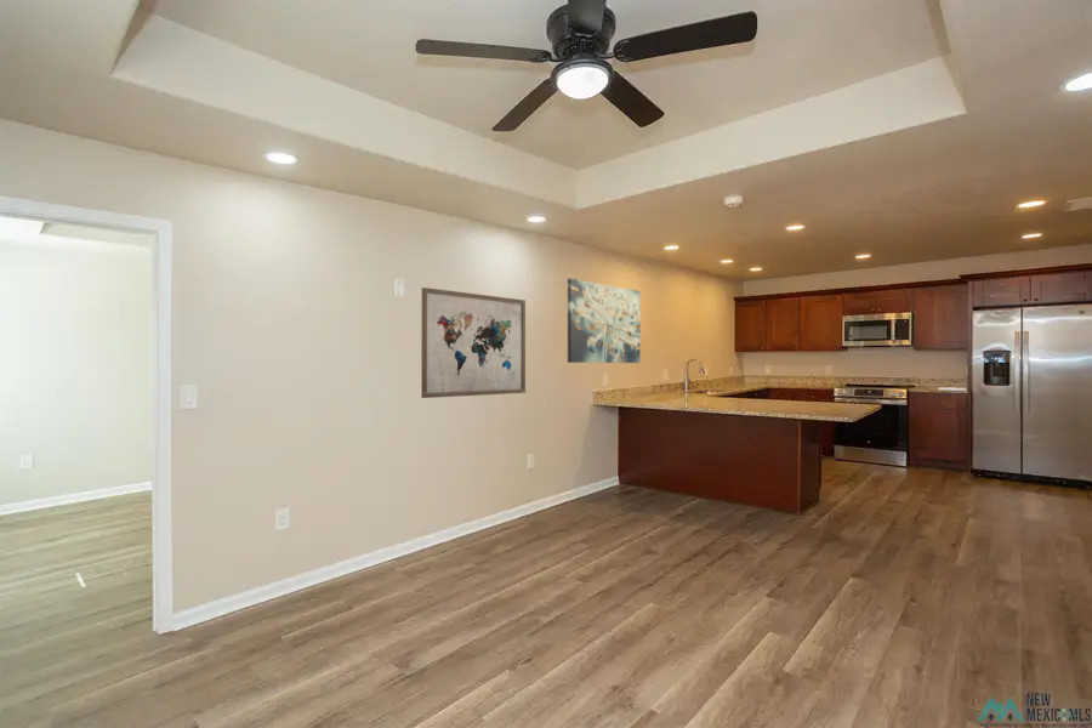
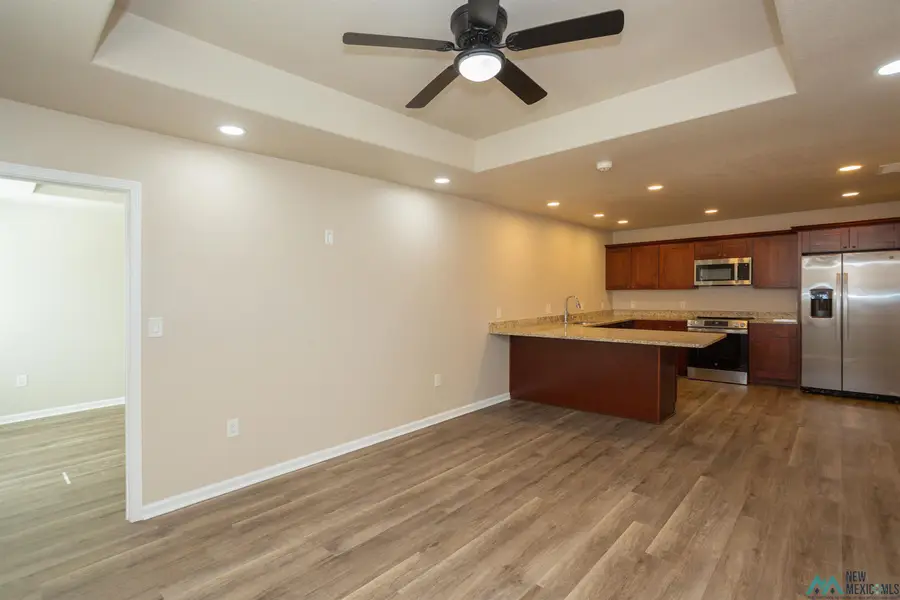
- wall art (605, 324)
- wall art (478, 345)
